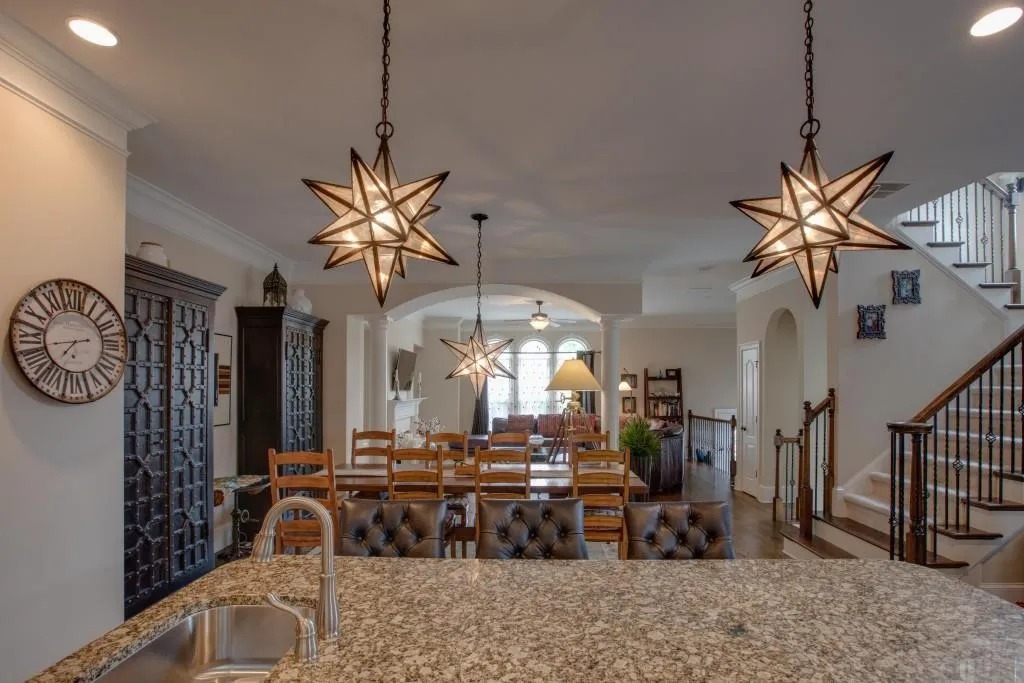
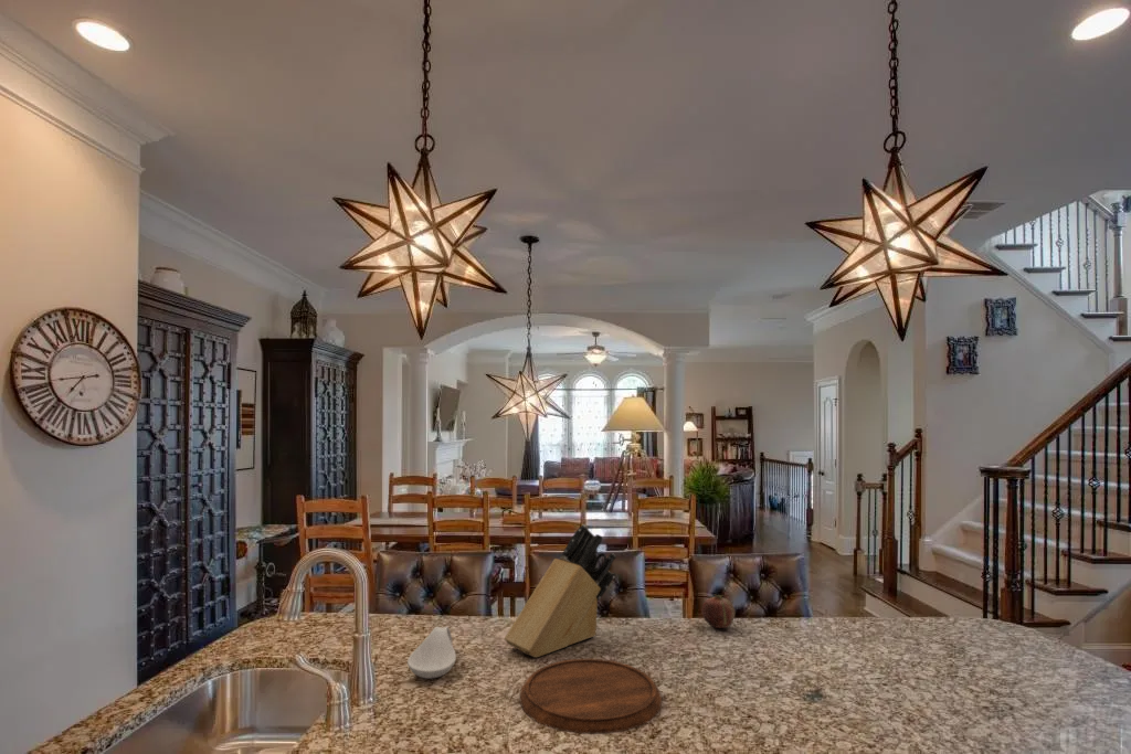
+ spoon rest (435, 649)
+ fruit (718, 610)
+ knife block (563, 584)
+ cutting board (590, 691)
